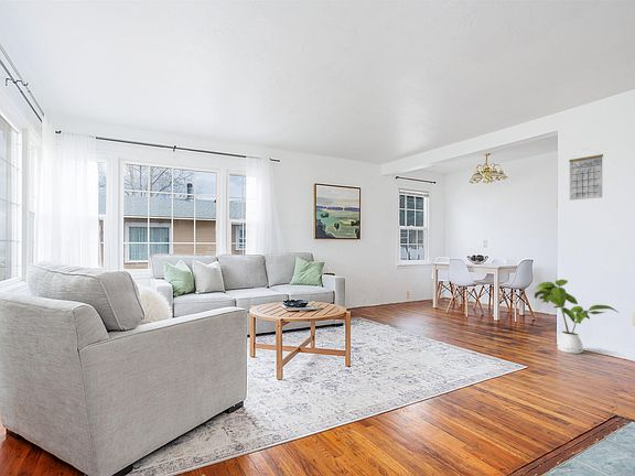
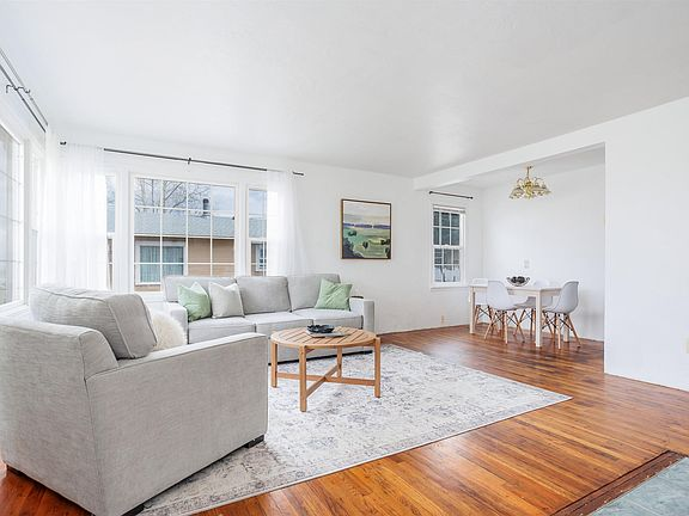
- calendar (585, 173)
- house plant (568, 315)
